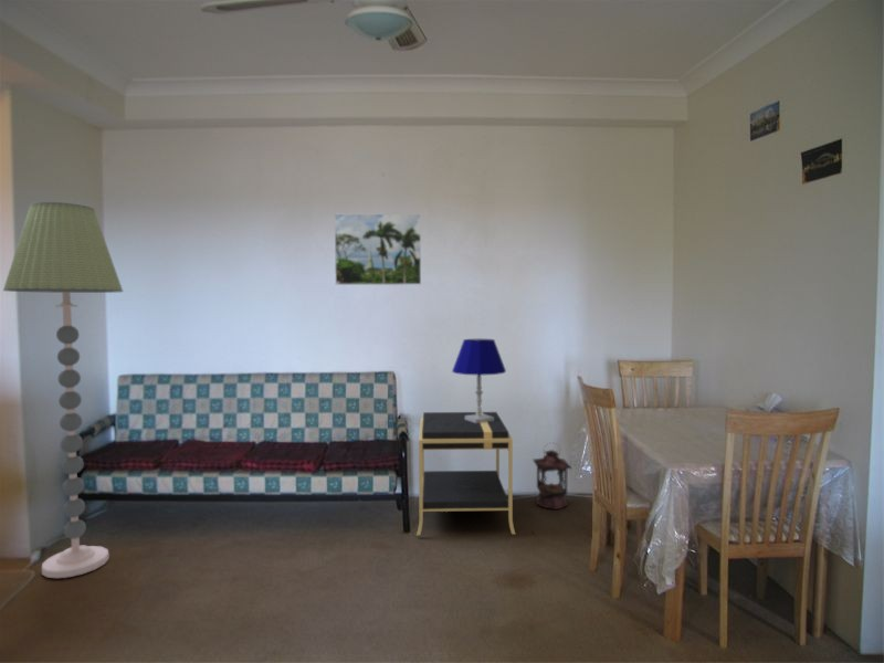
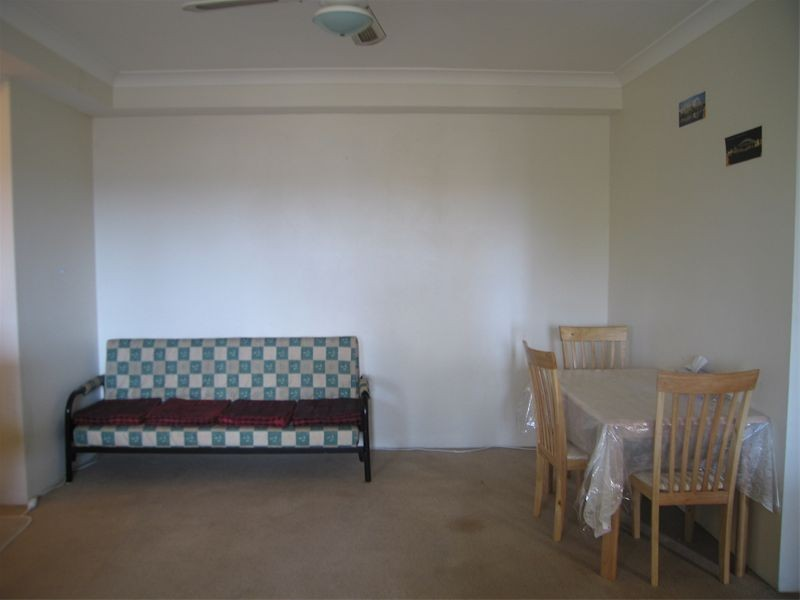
- table lamp (478, 379)
- nightstand (462, 471)
- candle lantern (550, 471)
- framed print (378, 249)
- floor lamp (70, 387)
